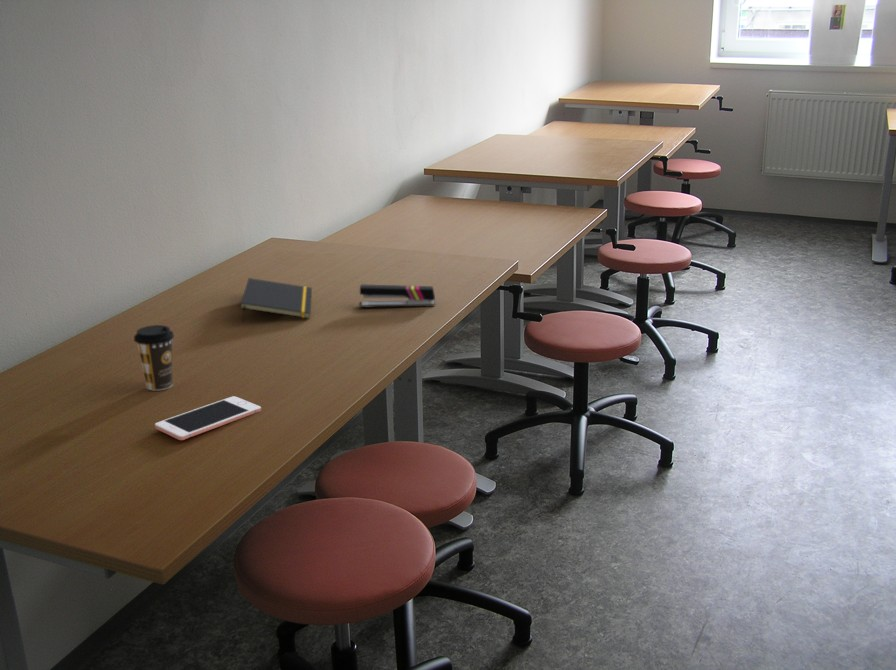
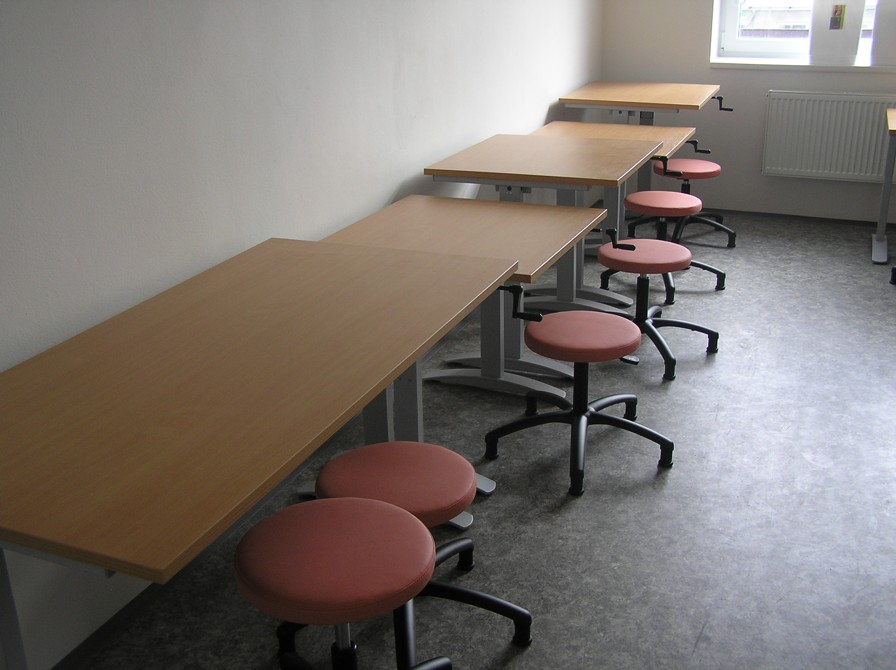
- stapler (397, 295)
- coffee cup (156, 358)
- notepad (277, 297)
- cell phone (209, 417)
